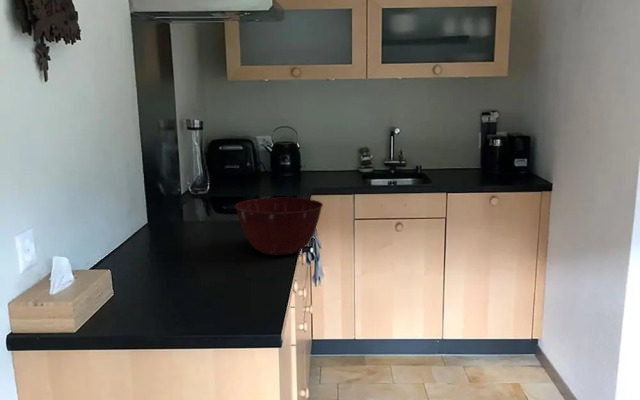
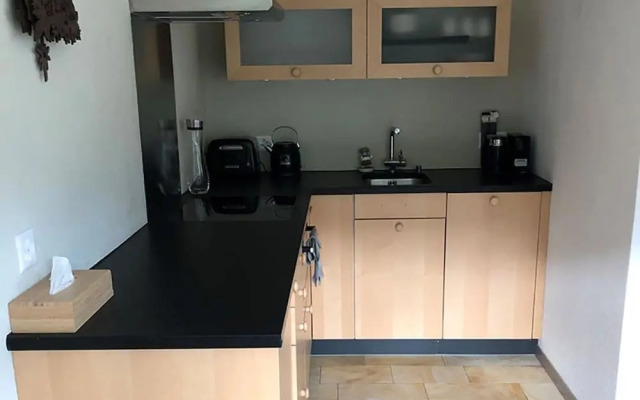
- mixing bowl (279, 227)
